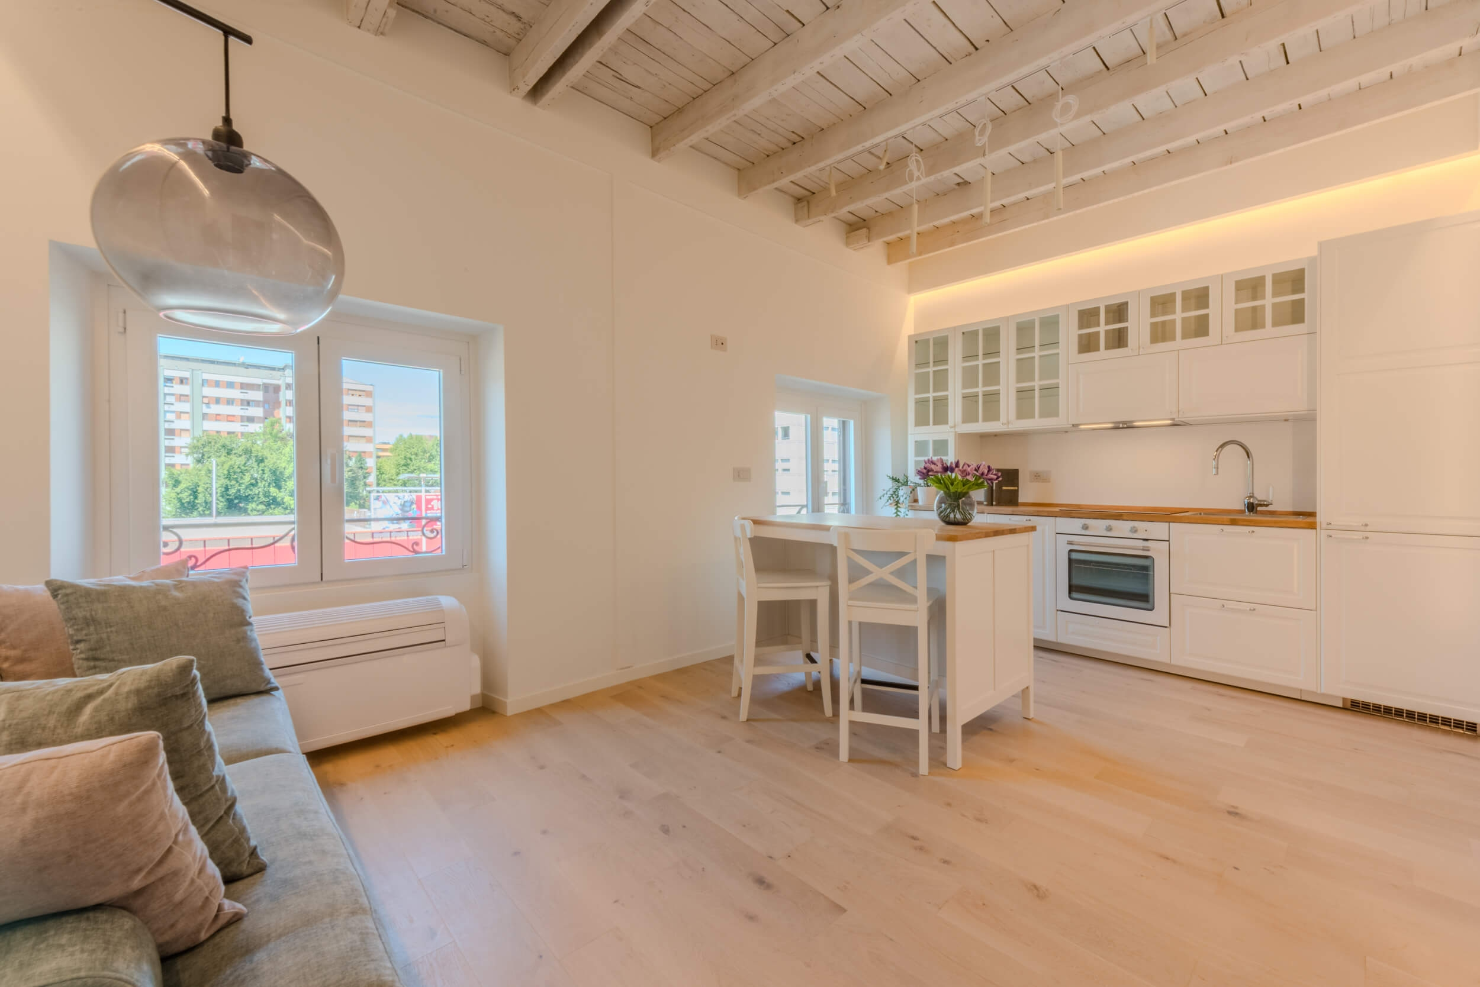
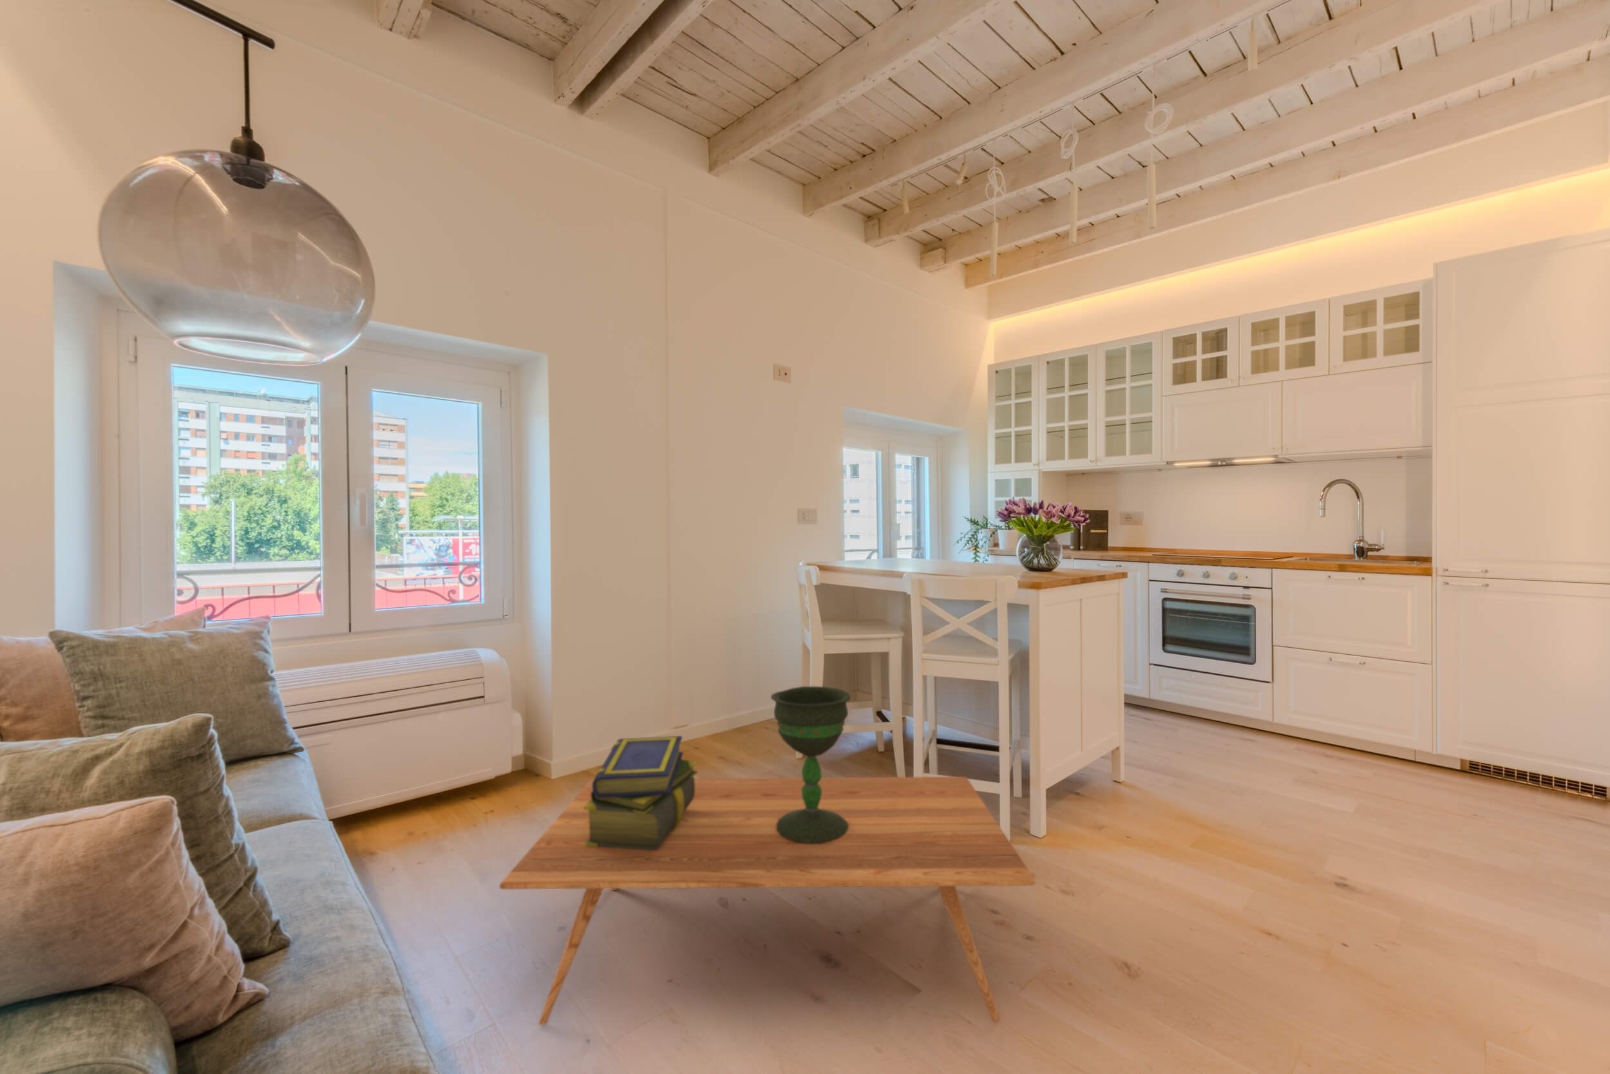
+ stack of books (644, 788)
+ chalice (810, 760)
+ coffee table (774, 882)
